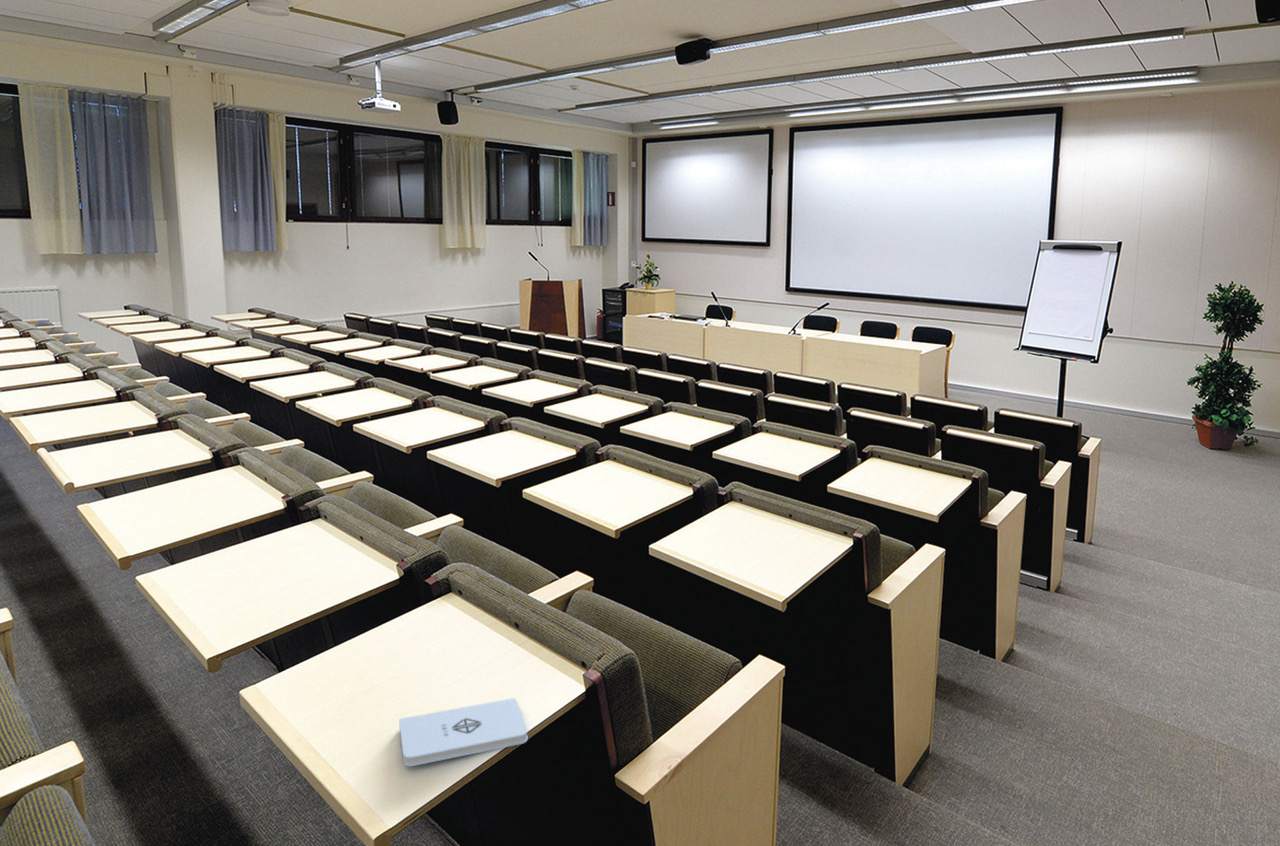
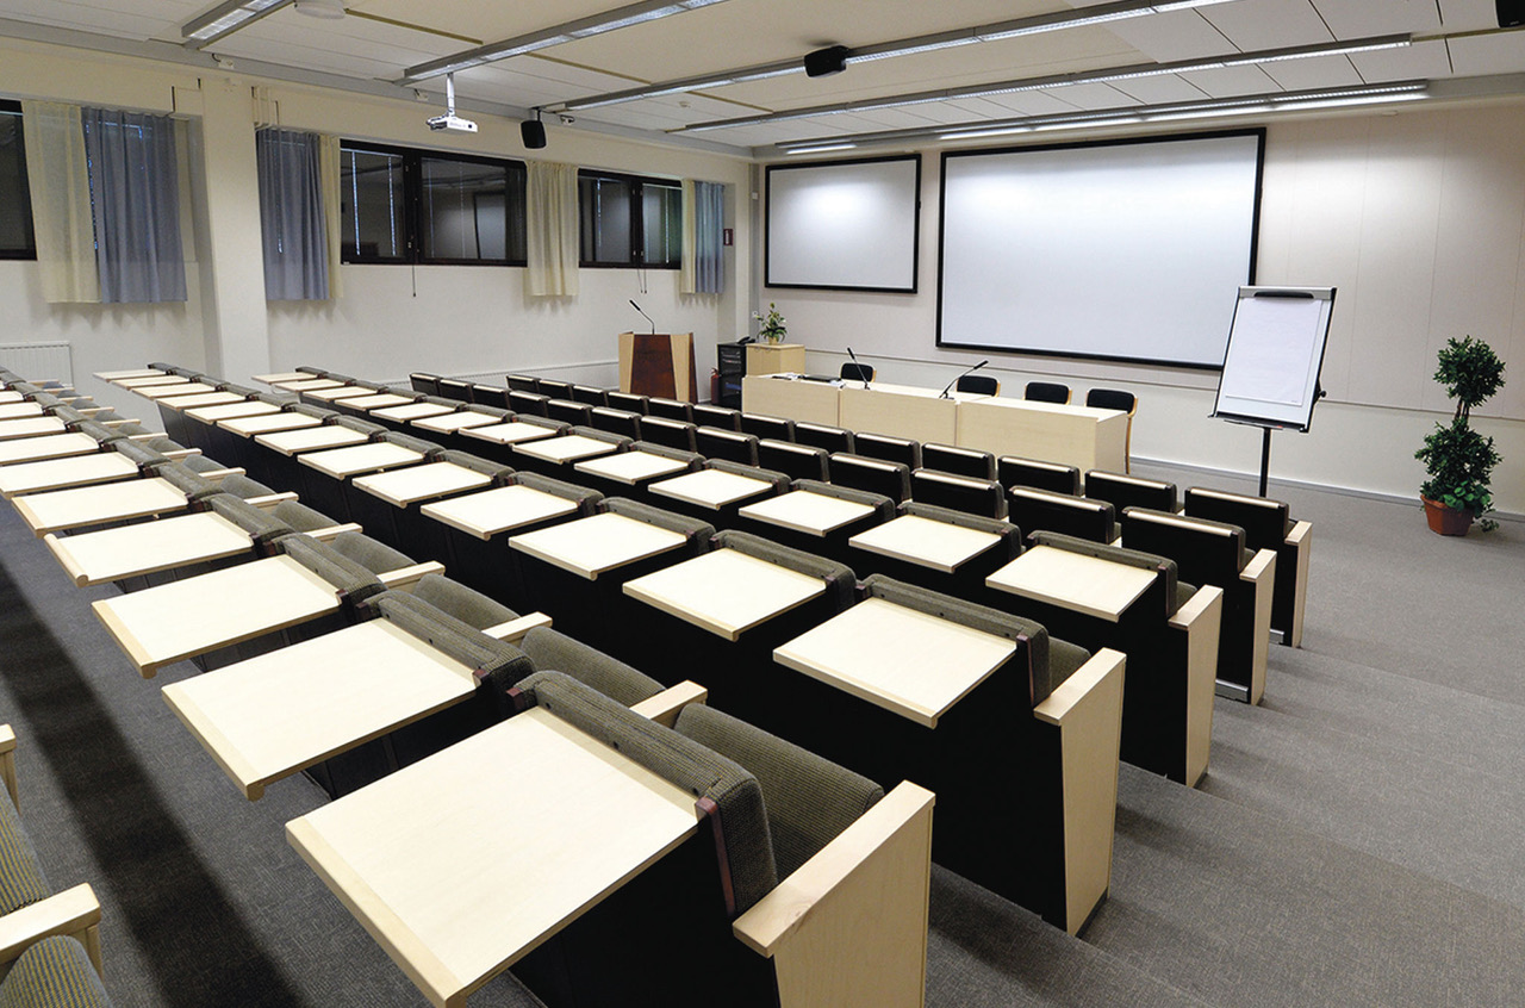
- notepad (463, 730)
